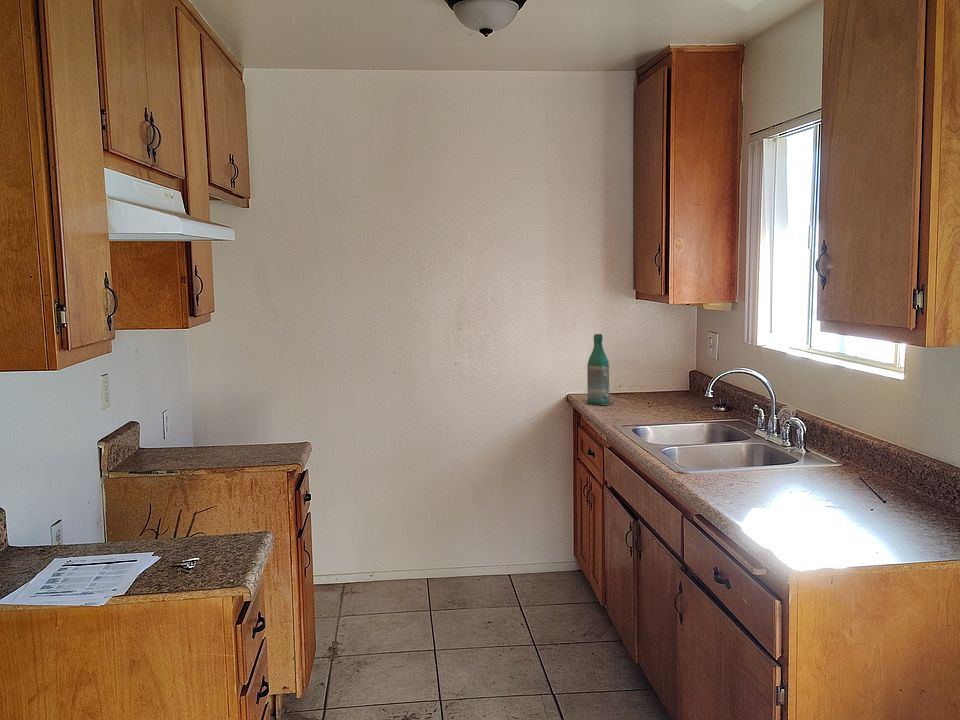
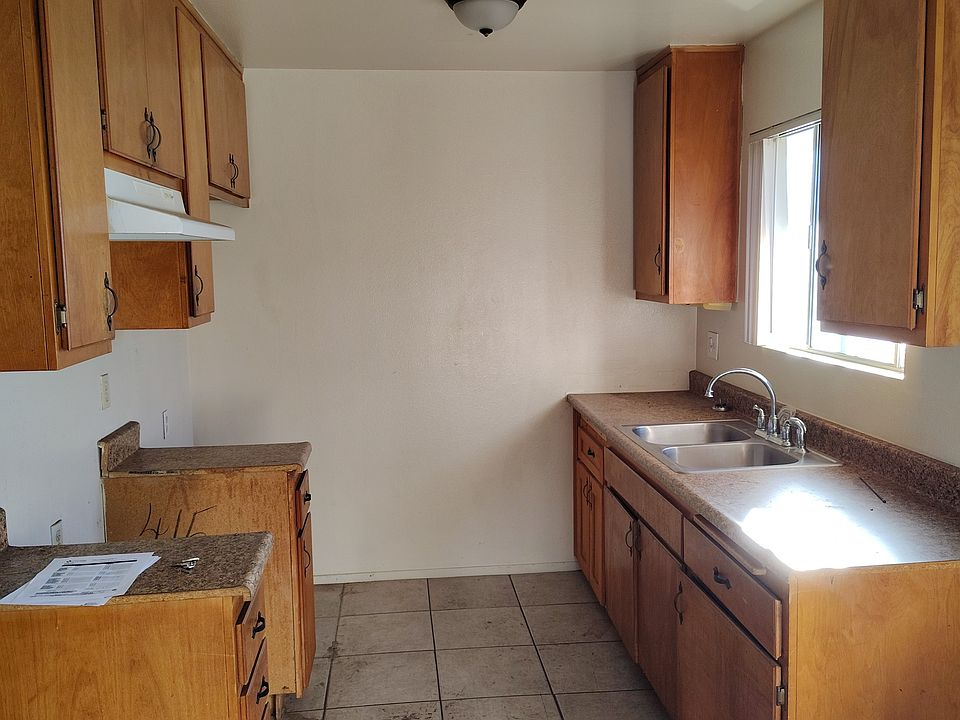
- bottle (599, 368)
